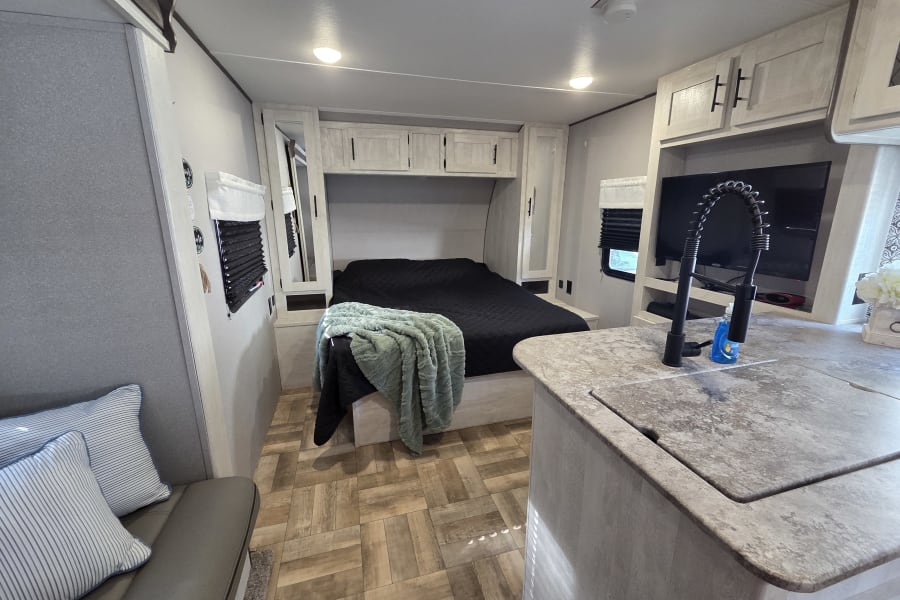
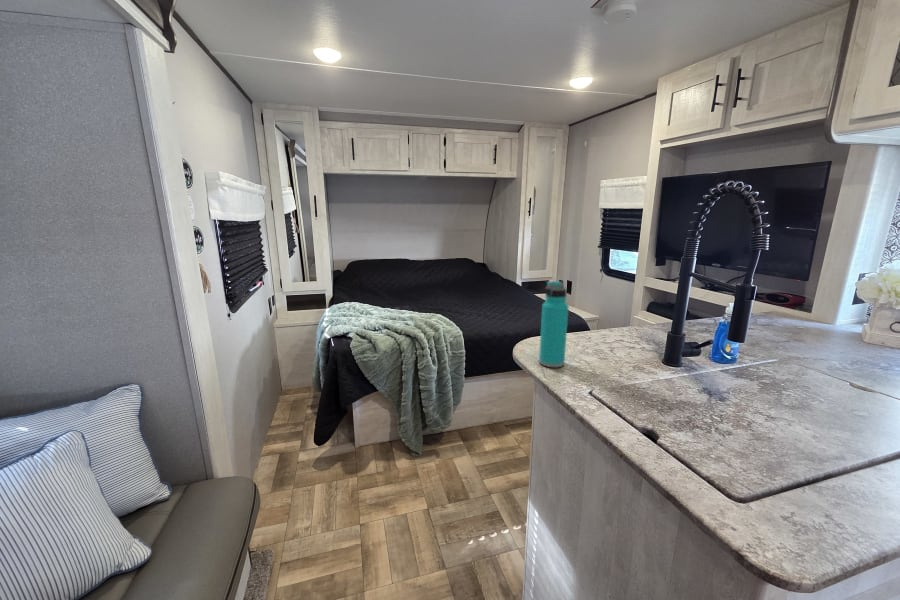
+ water bottle (554, 323)
